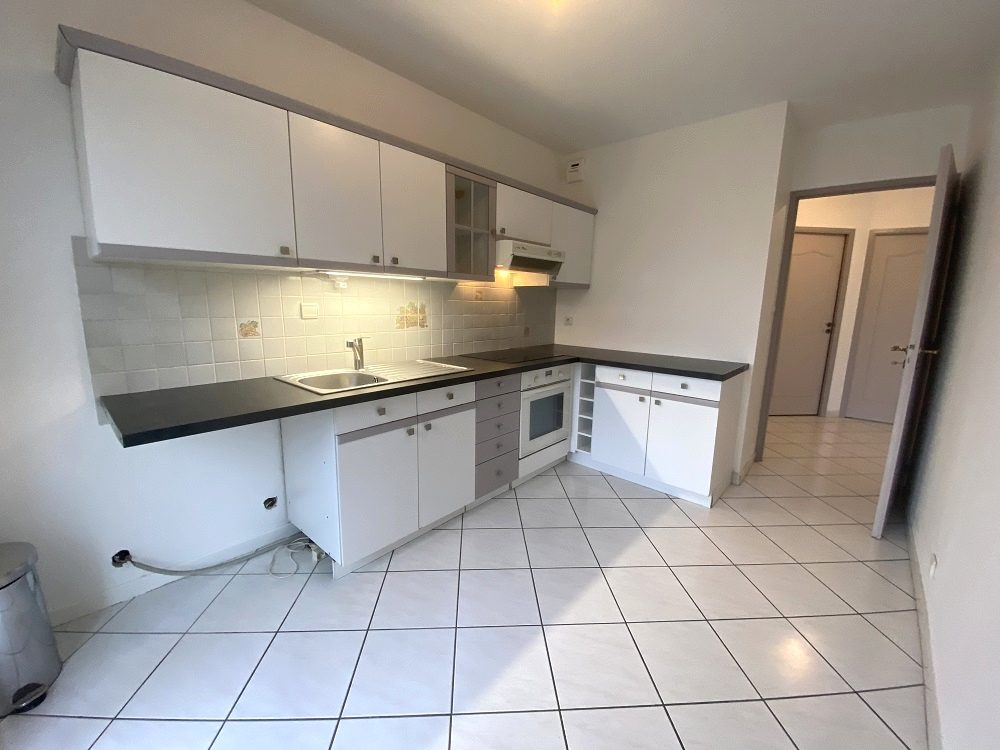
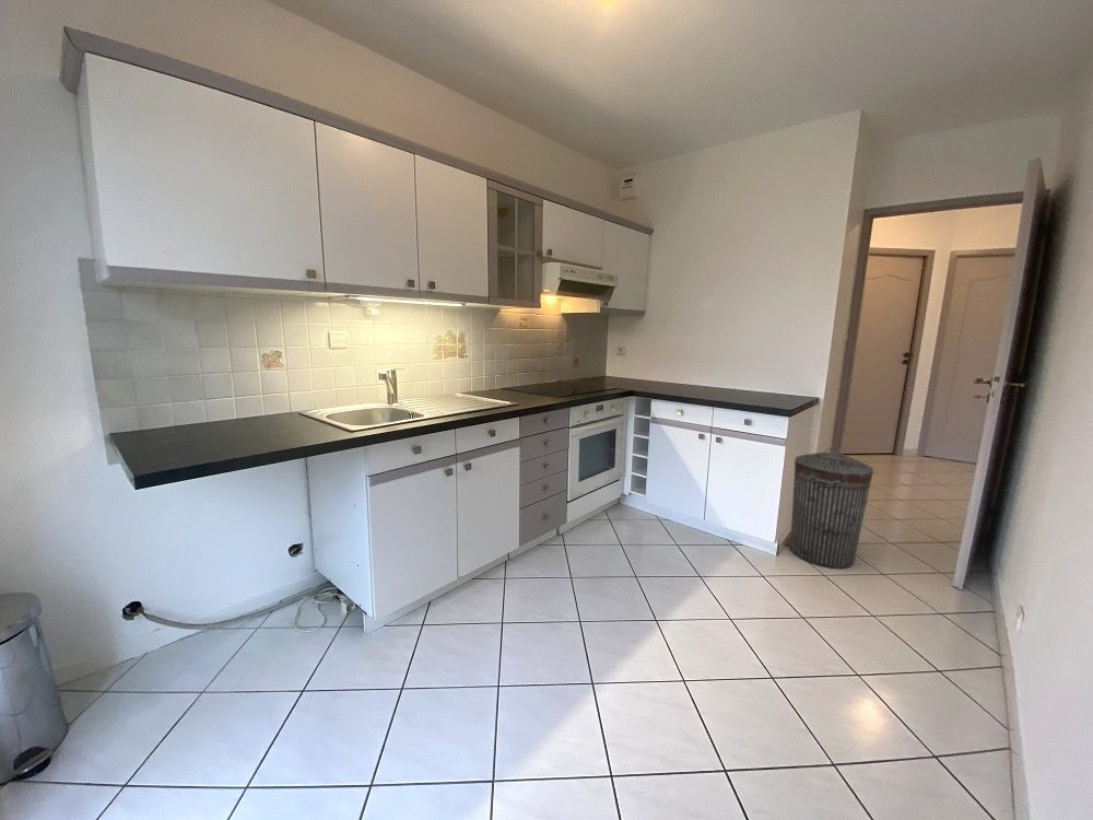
+ trash can (827, 503)
